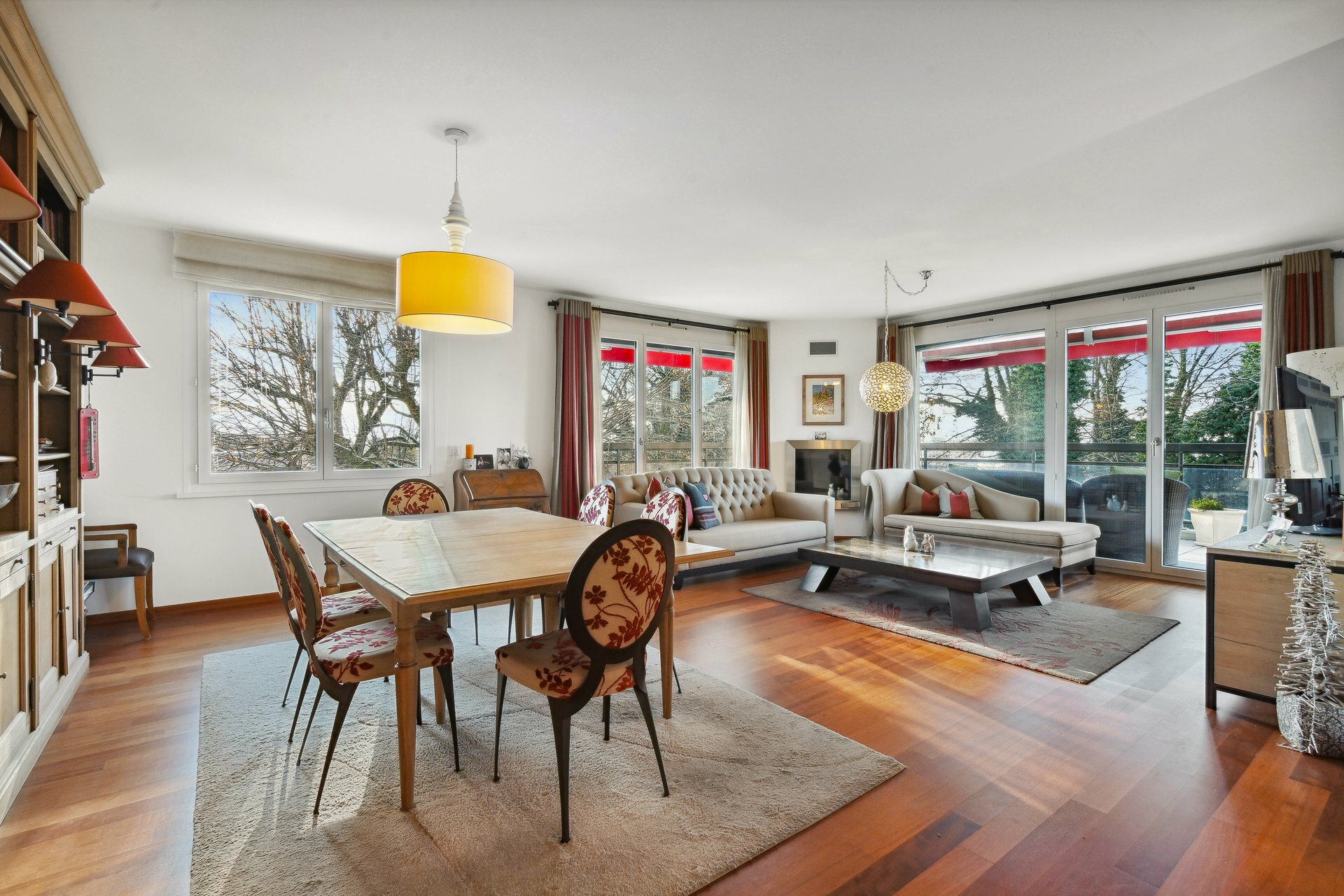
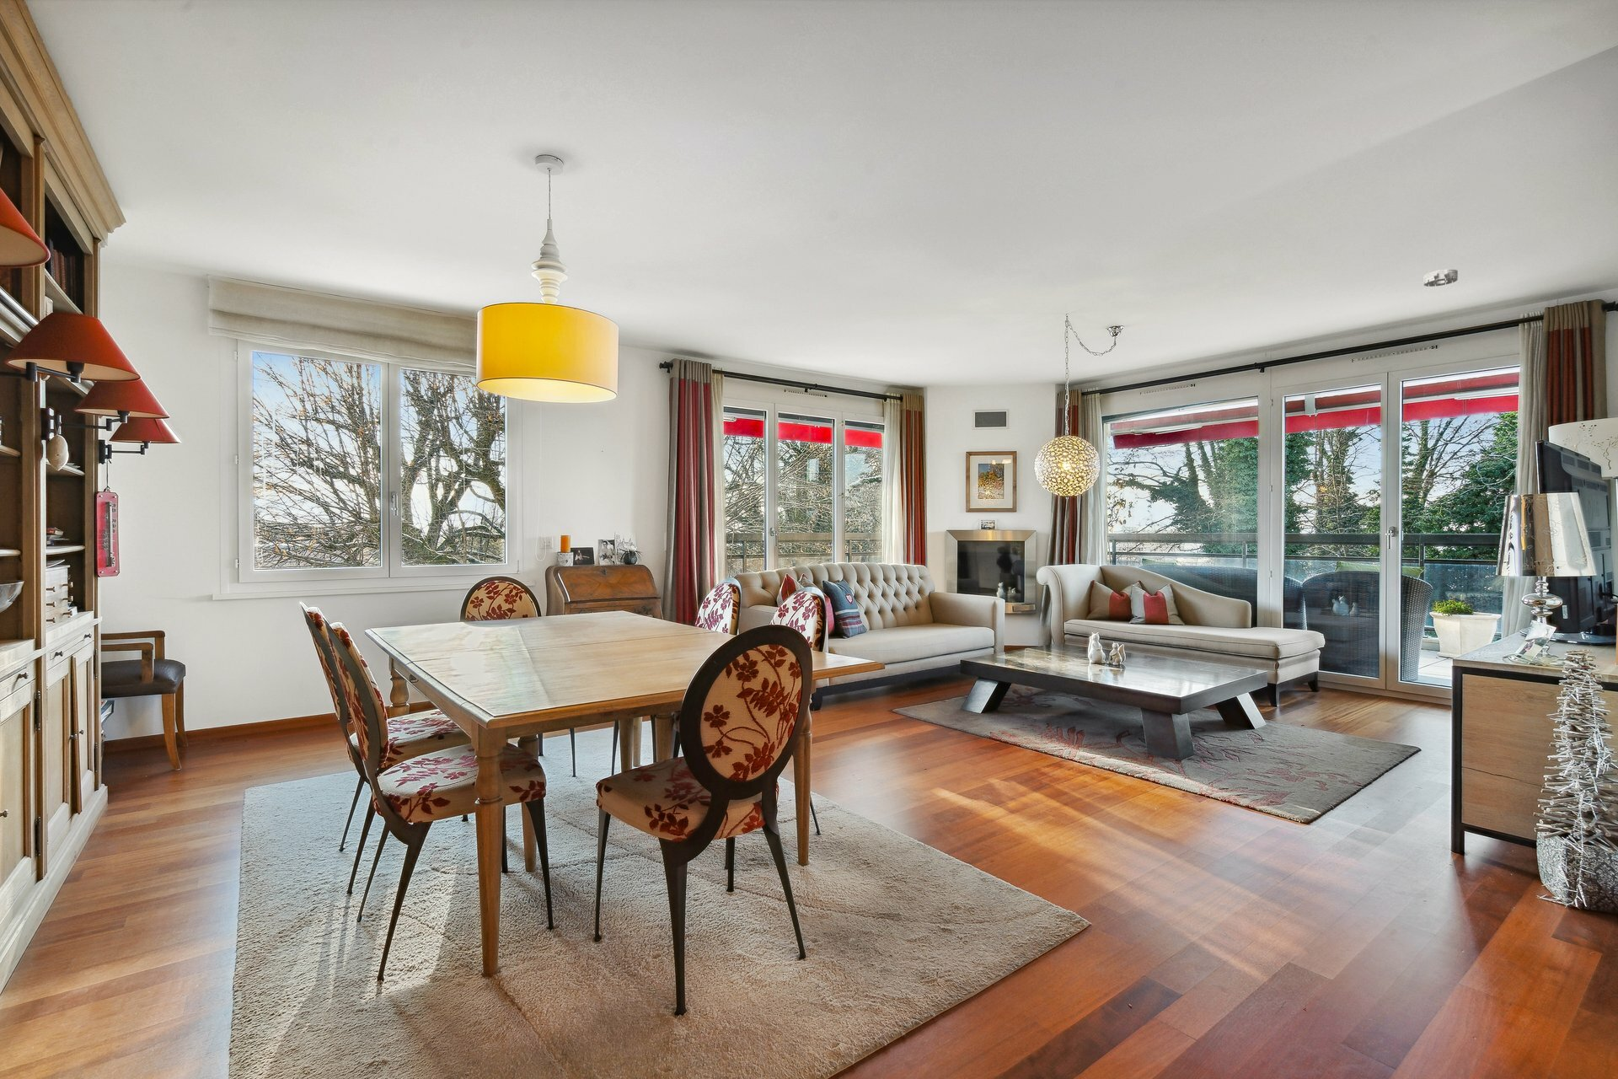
+ smoke detector (1440, 277)
